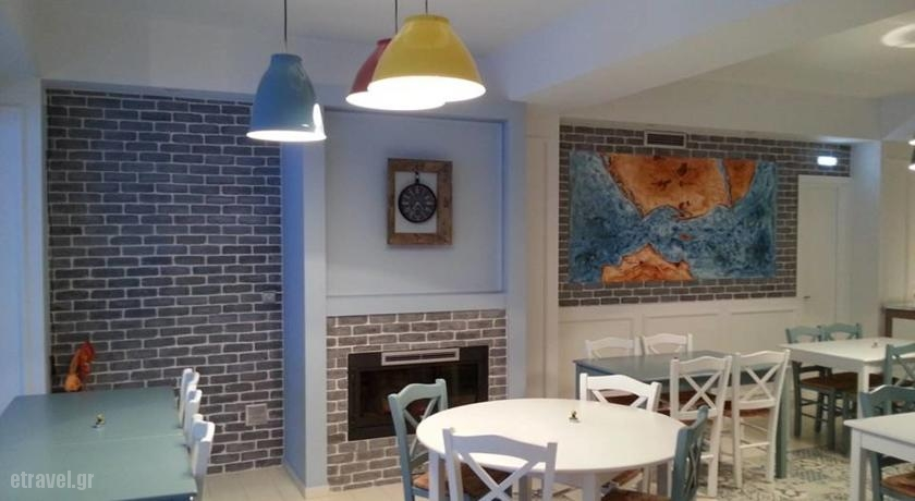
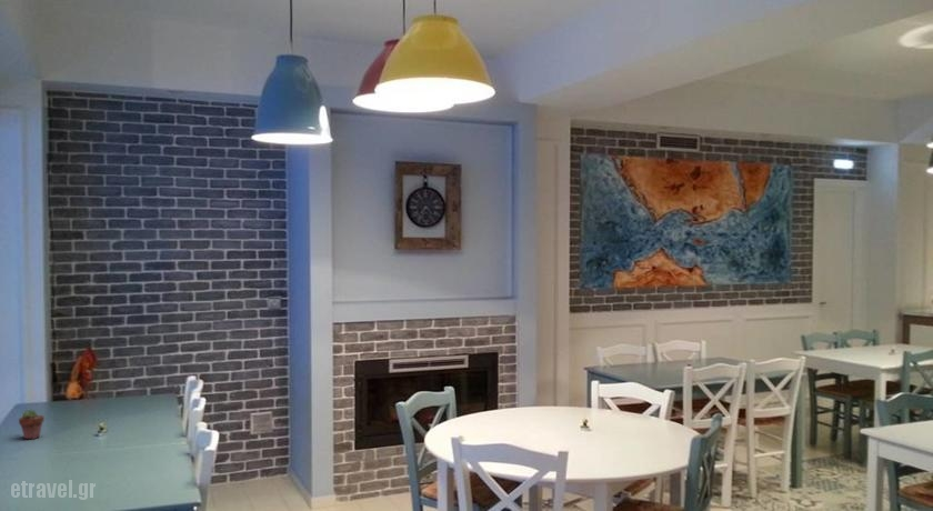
+ potted succulent (31, 422)
